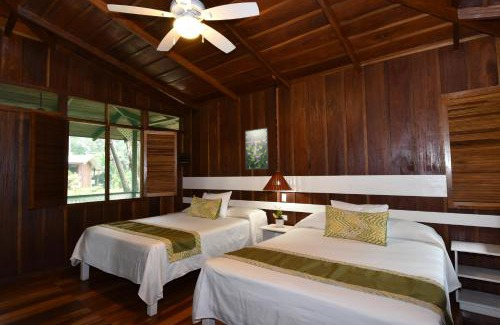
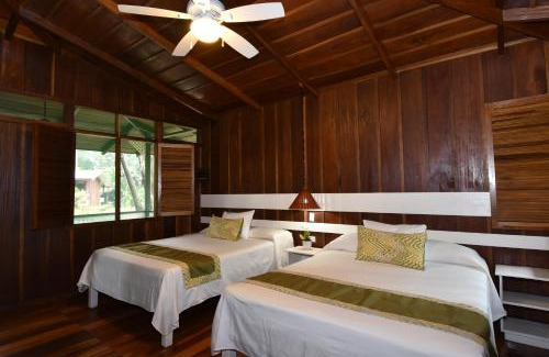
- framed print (256, 149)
